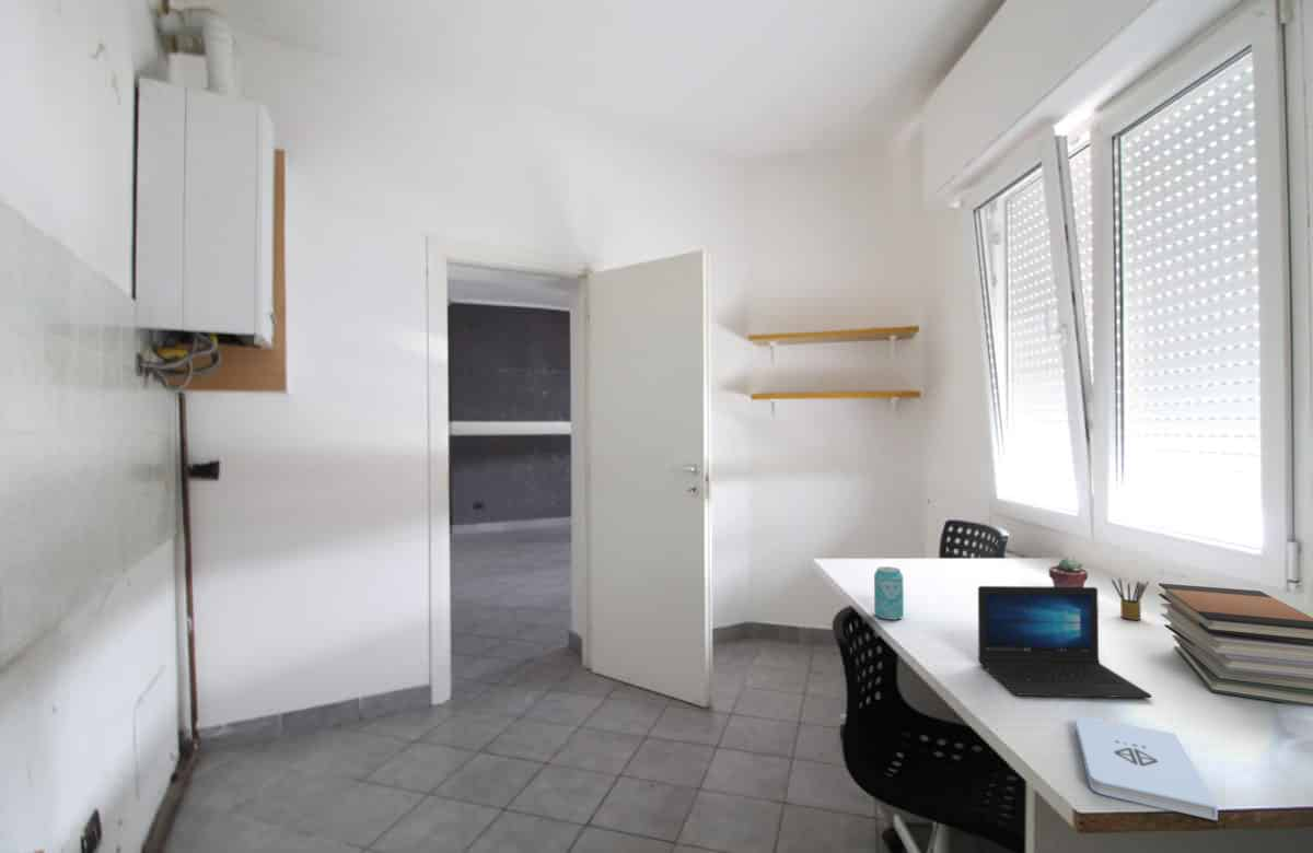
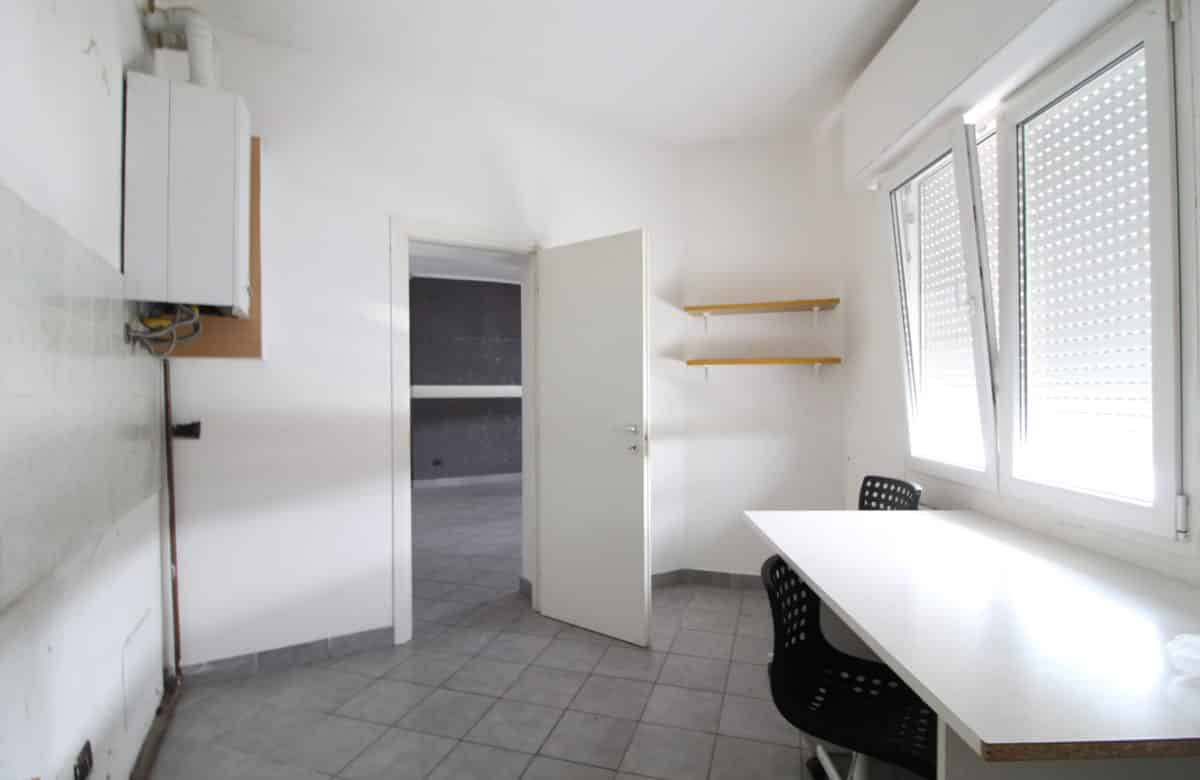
- beverage can (888, 593)
- book stack (1239, 639)
- laptop (1057, 638)
- pencil box (1129, 597)
- notepad (1136, 760)
- potted succulent (1068, 577)
